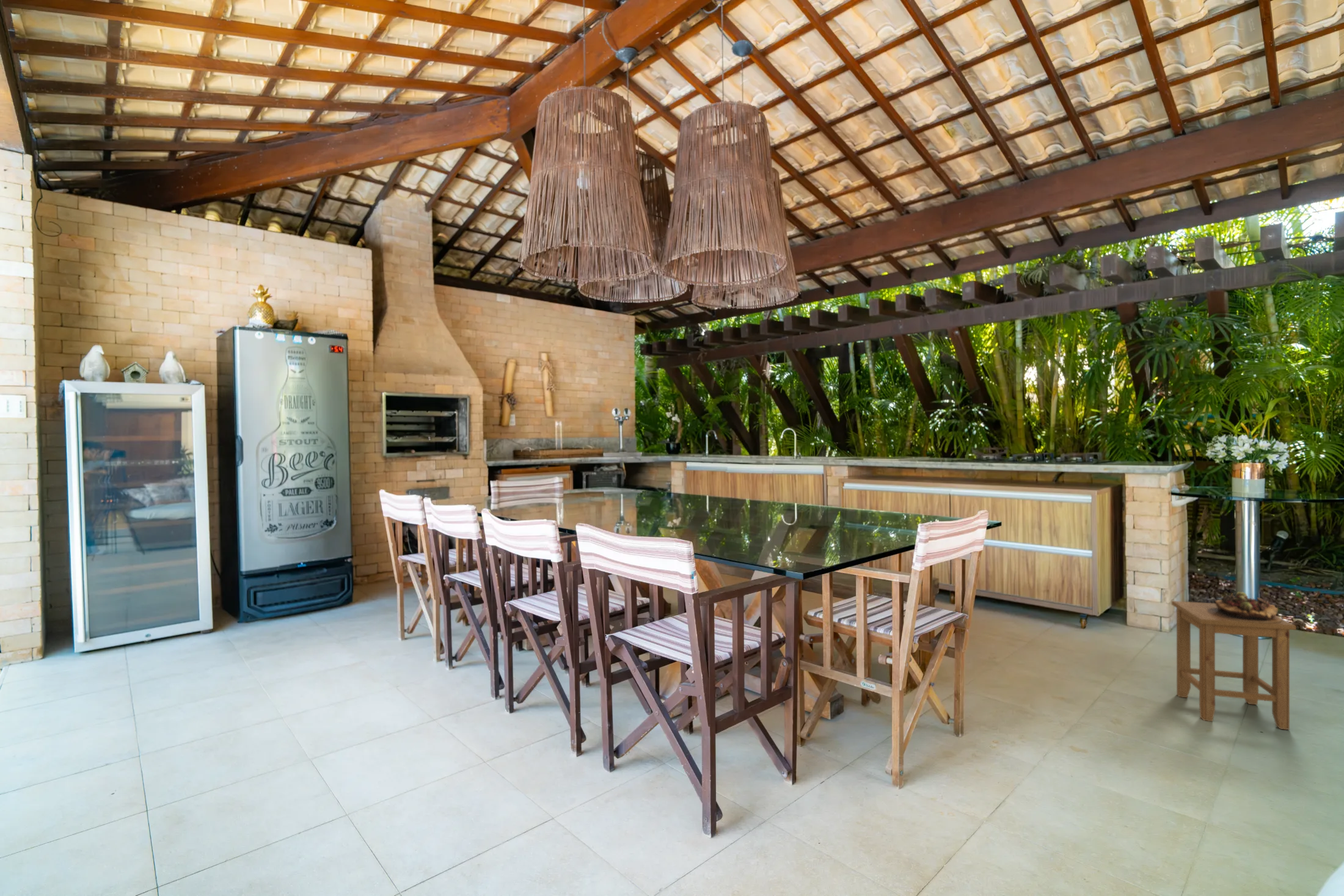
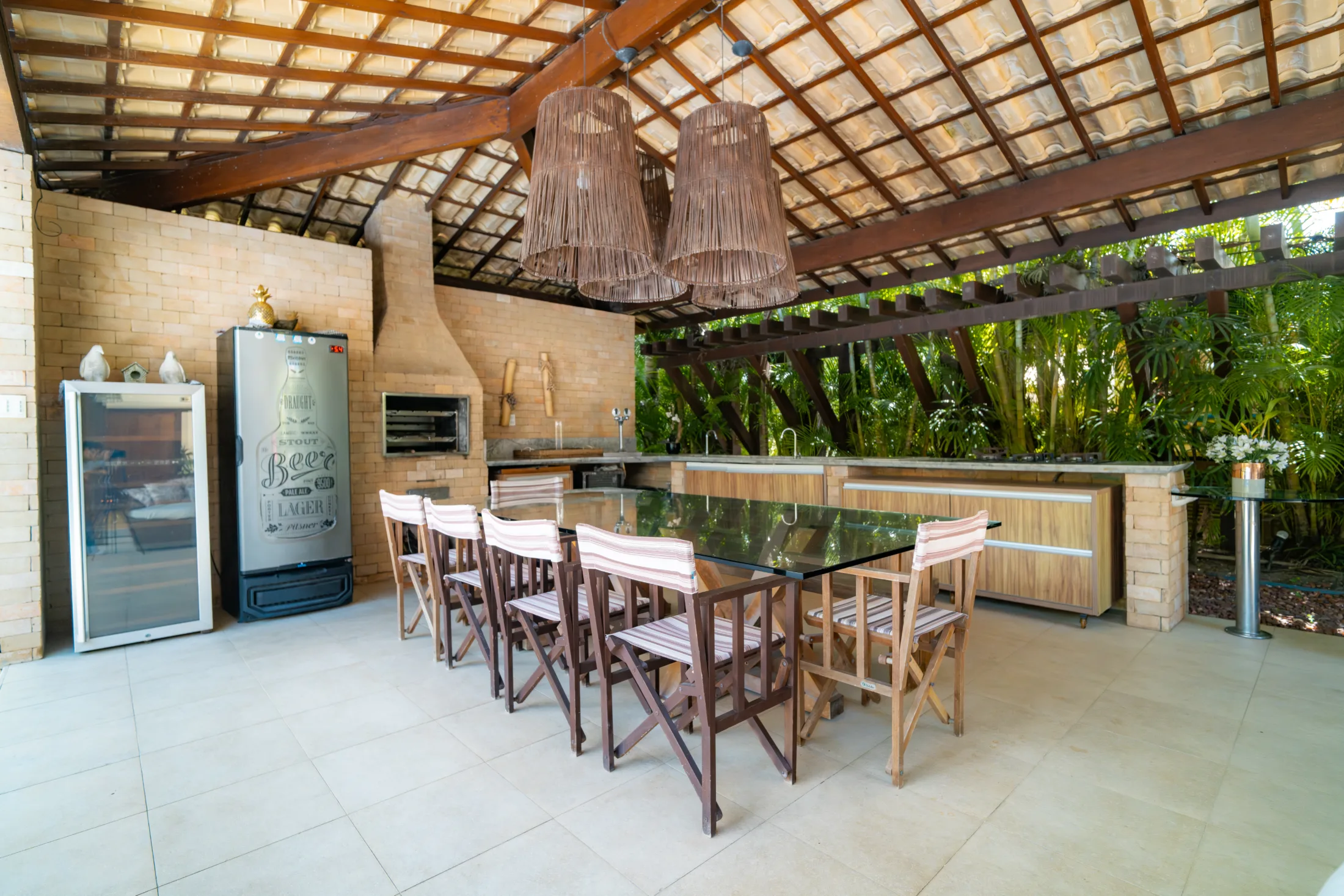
- stool (1229, 671)
- succulent plant (1243, 604)
